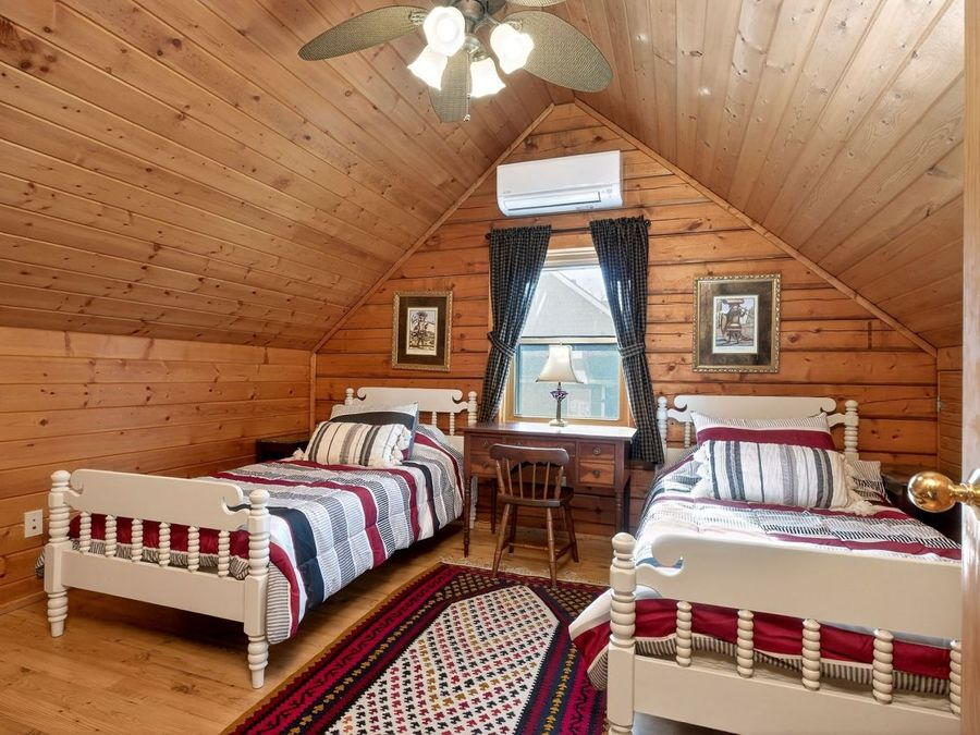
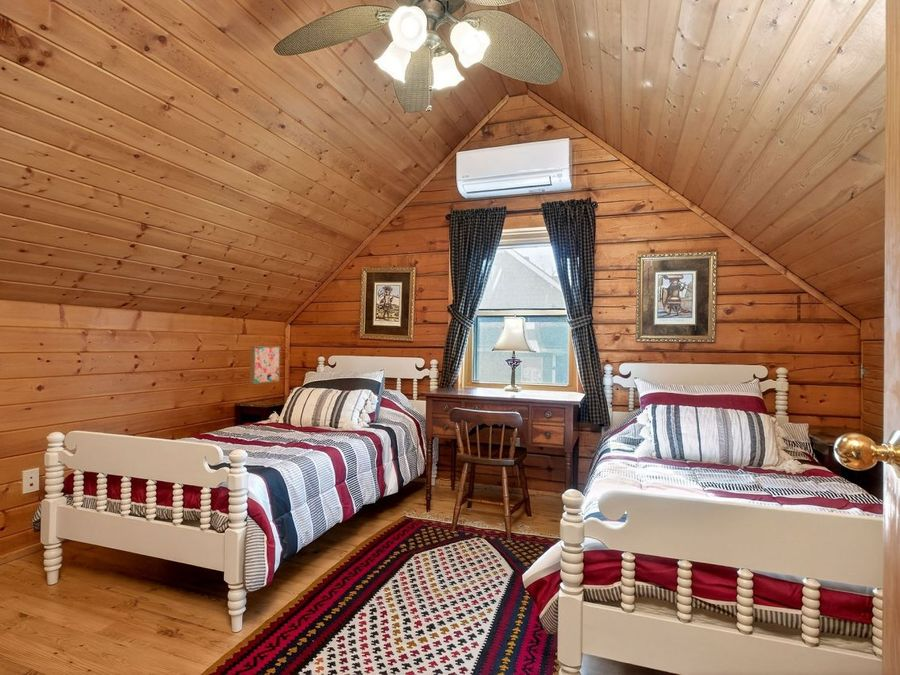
+ wall art (265, 364)
